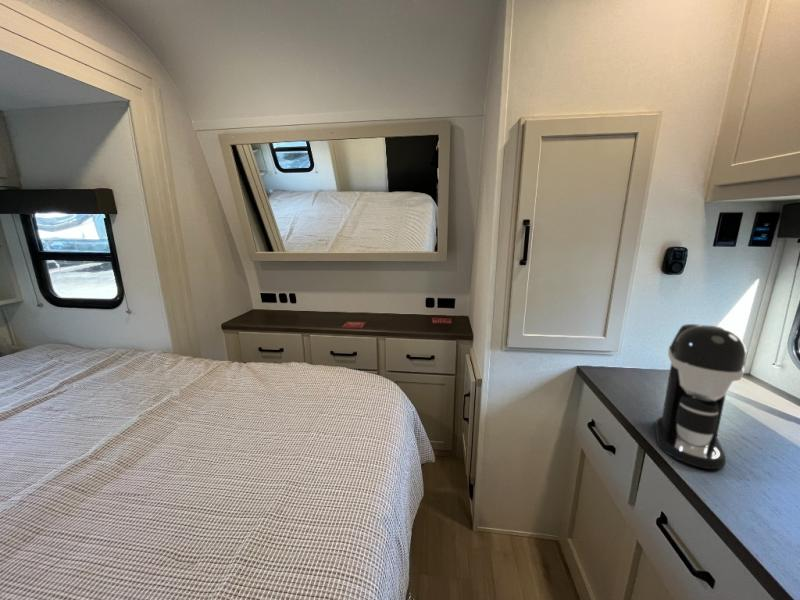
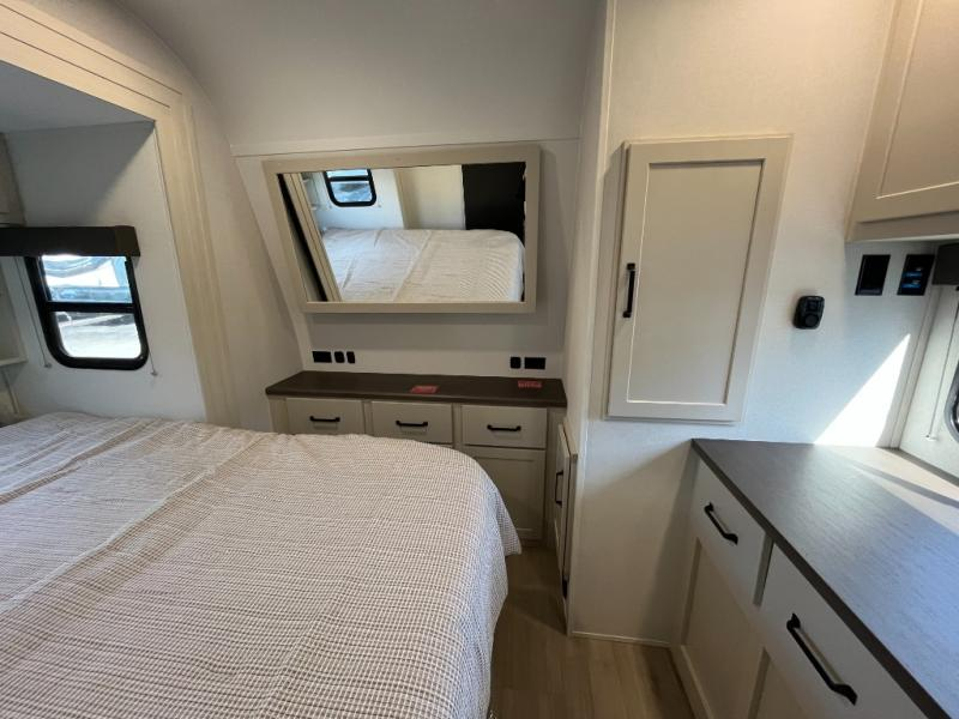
- coffee maker (697, 385)
